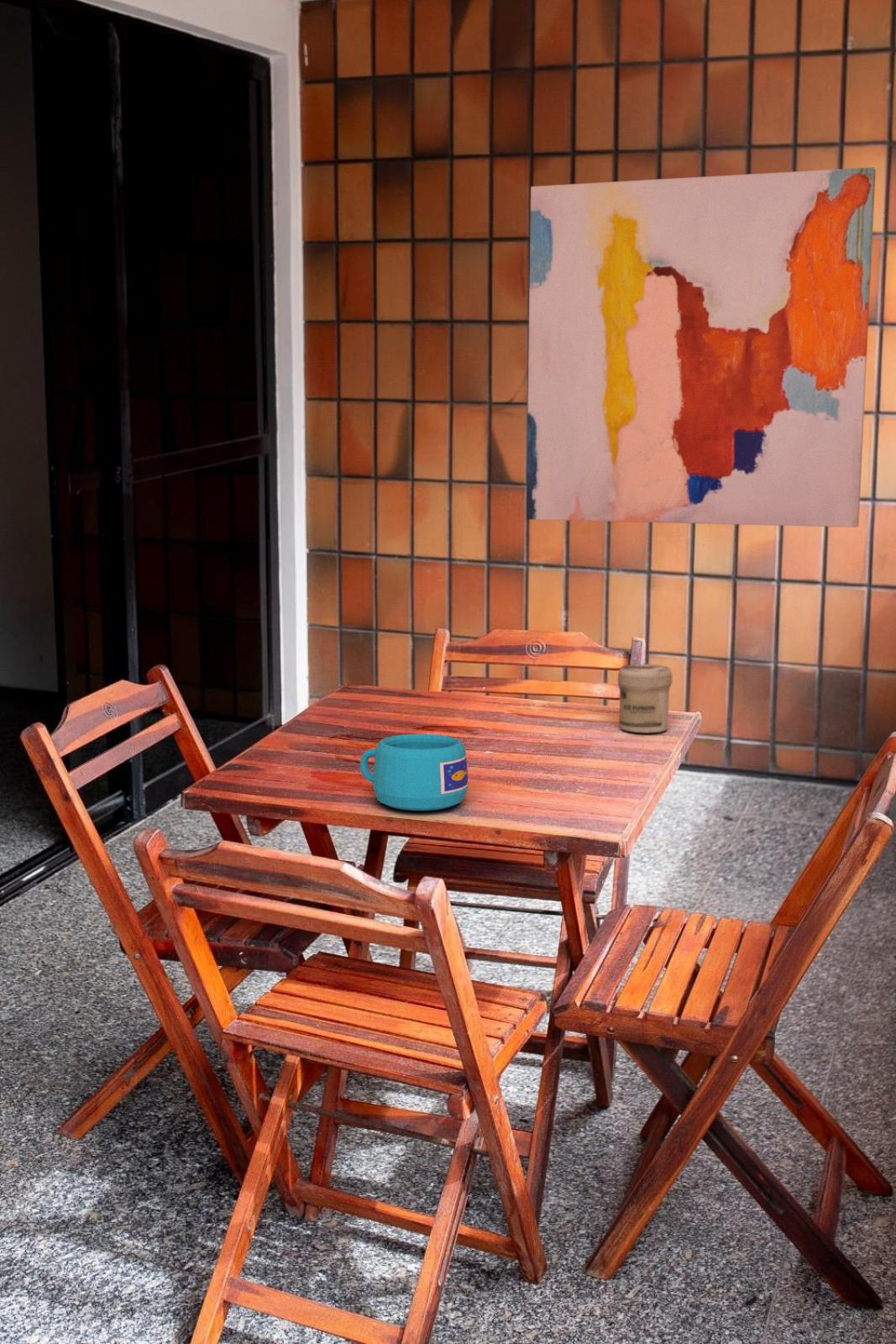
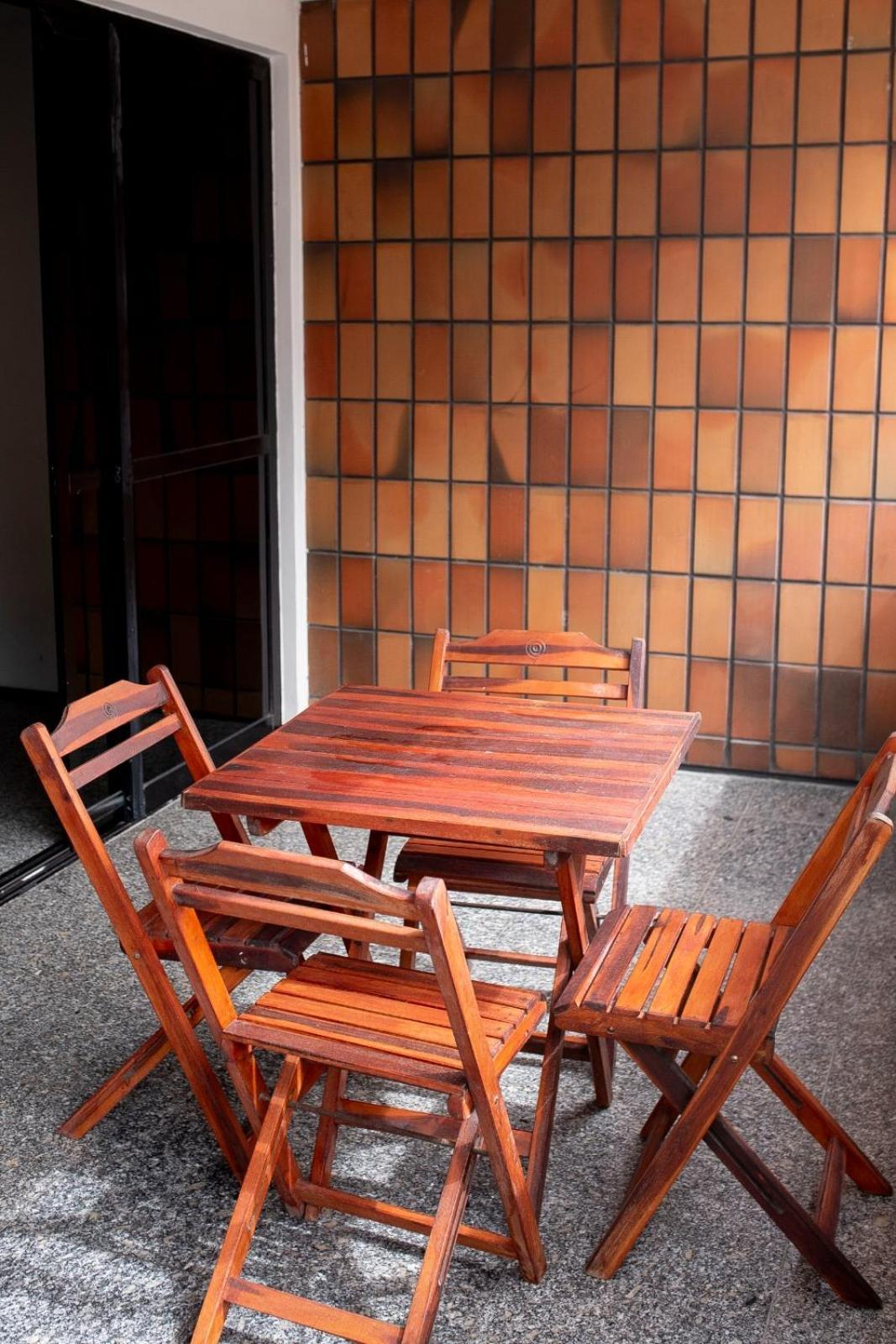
- wall art (691, 353)
- jar (644, 698)
- cup (410, 770)
